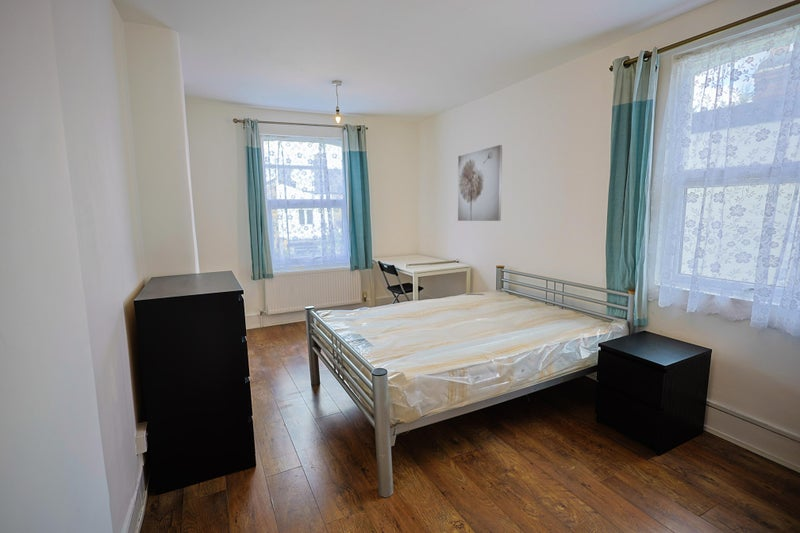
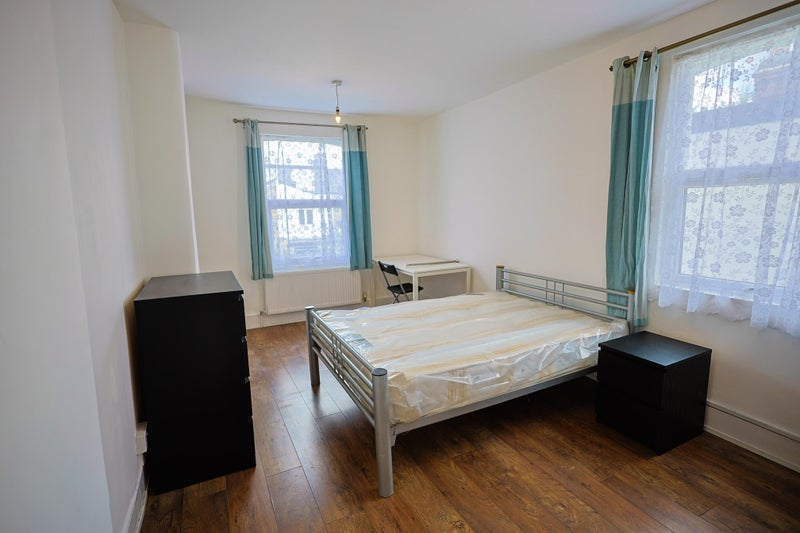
- wall art (478, 186)
